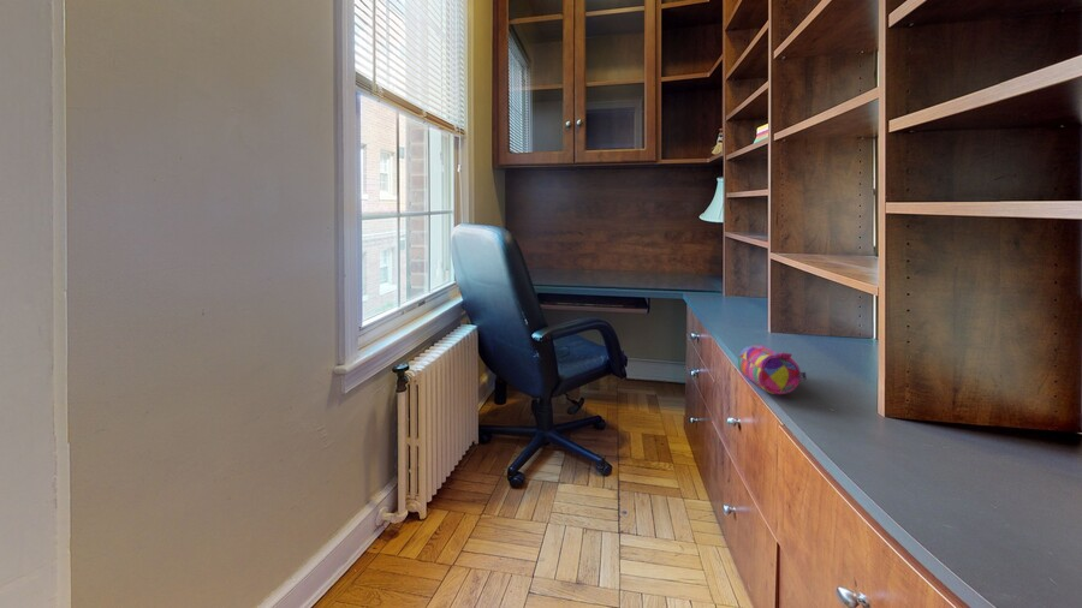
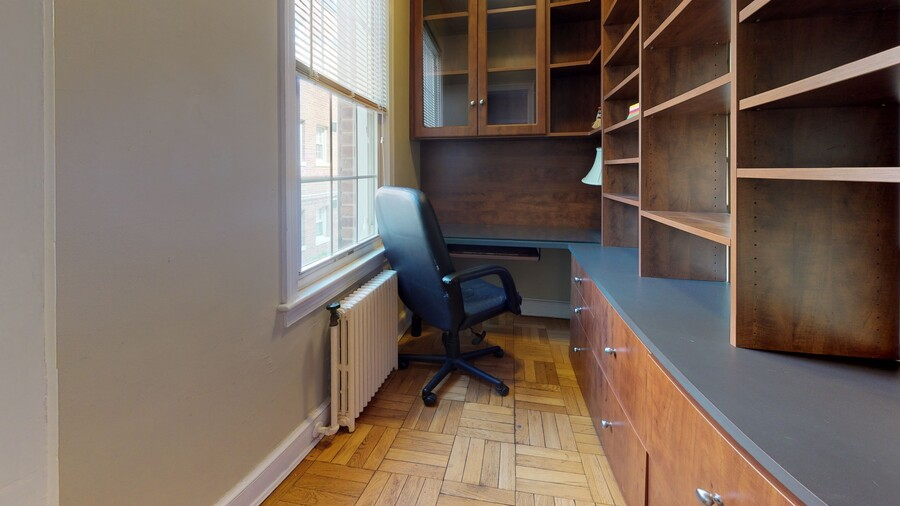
- pencil case (767, 366)
